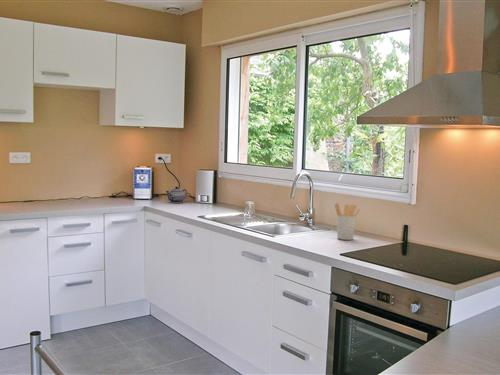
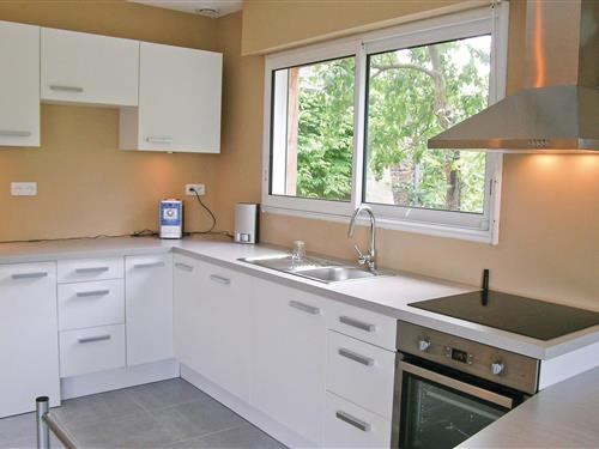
- teapot (176, 194)
- utensil holder (347, 220)
